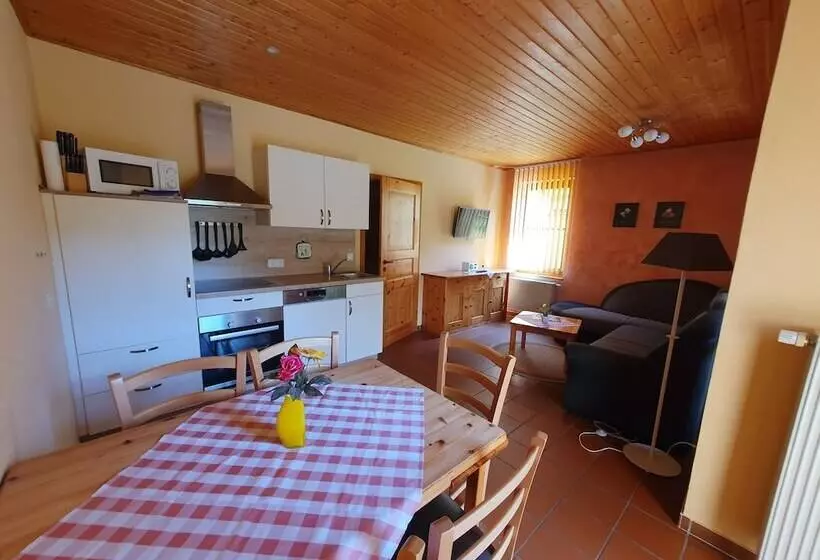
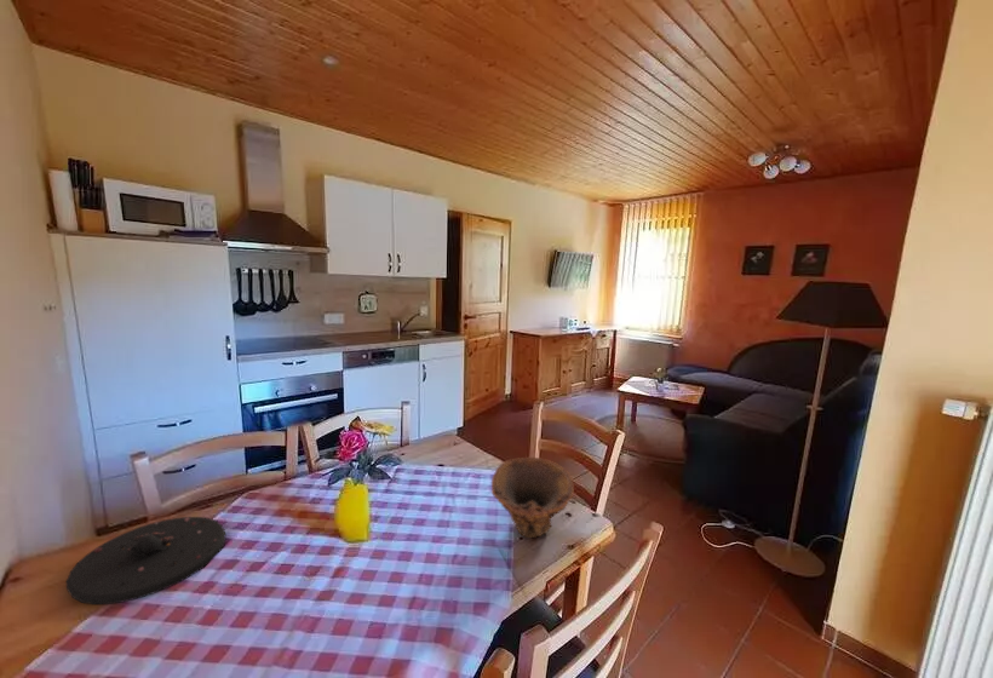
+ plate (153, 546)
+ bowl (530, 506)
